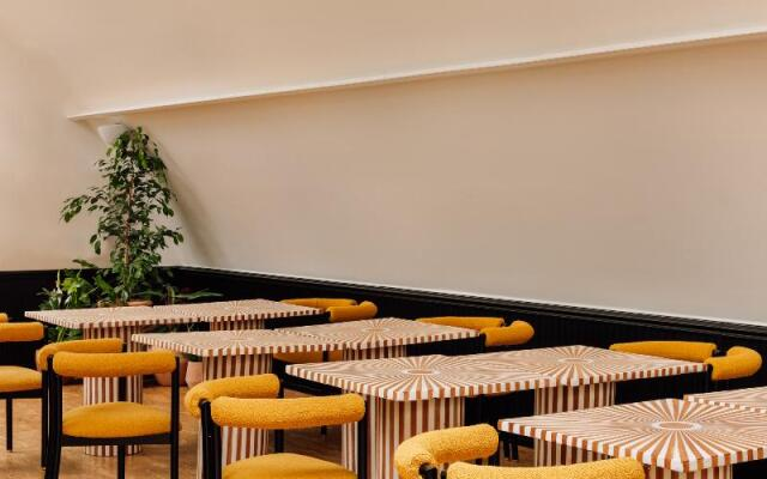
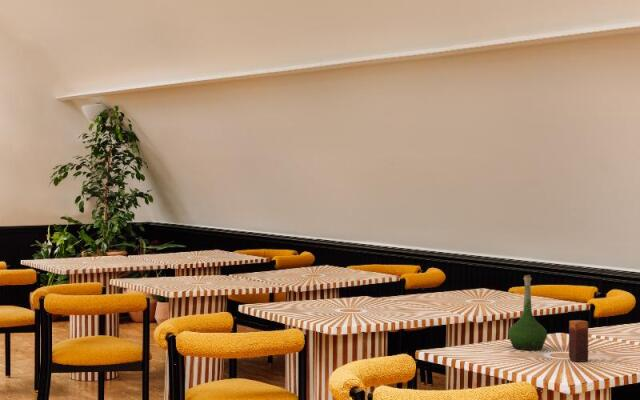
+ vase (527, 311)
+ candle (578, 340)
